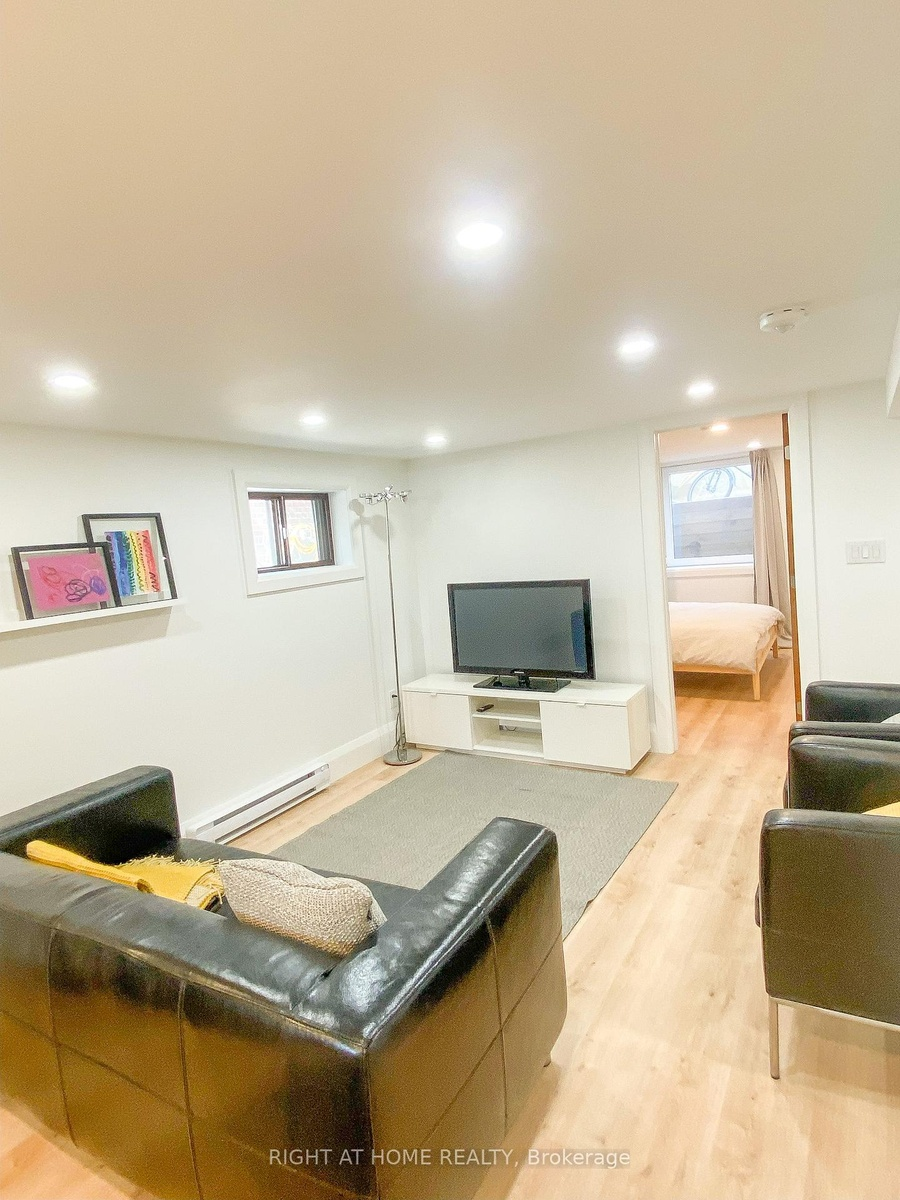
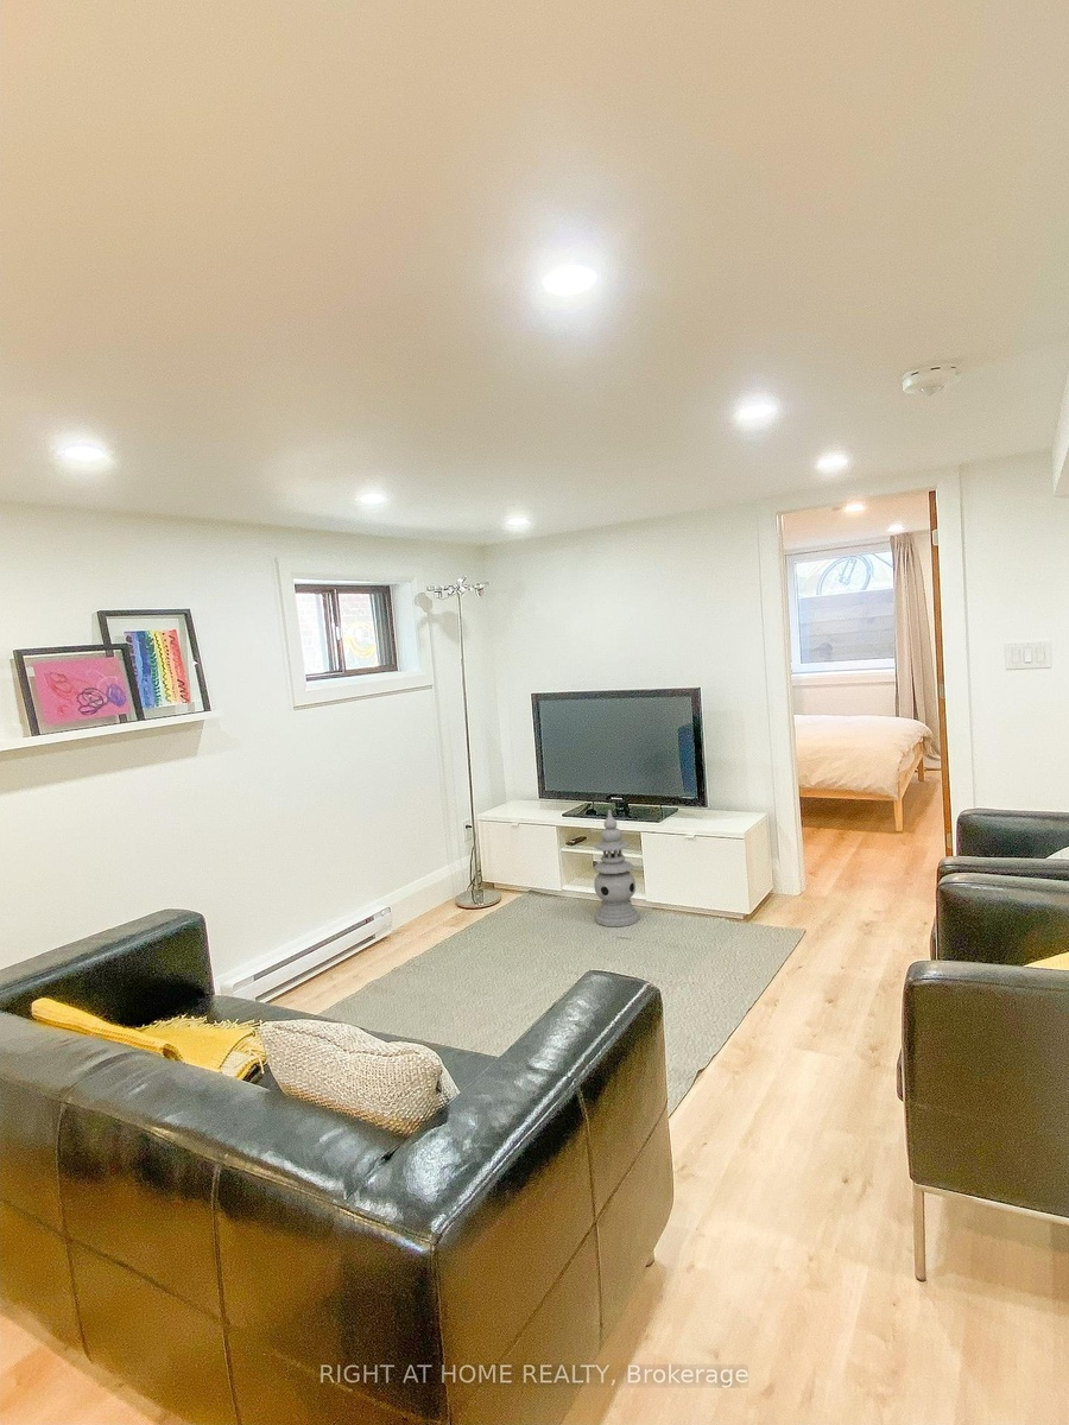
+ lantern (613, 864)
